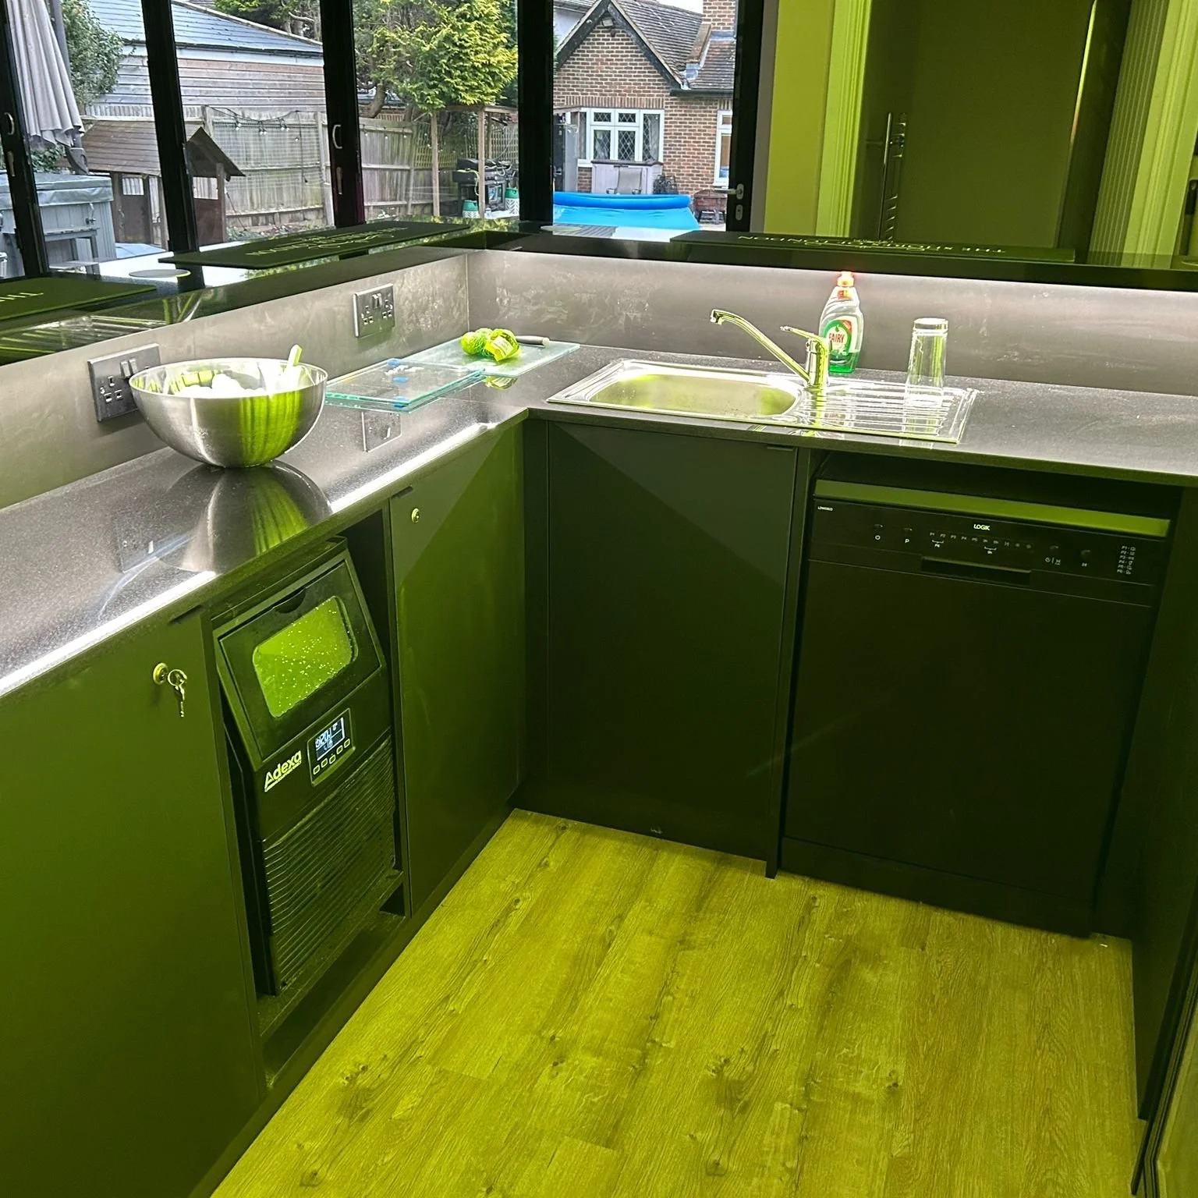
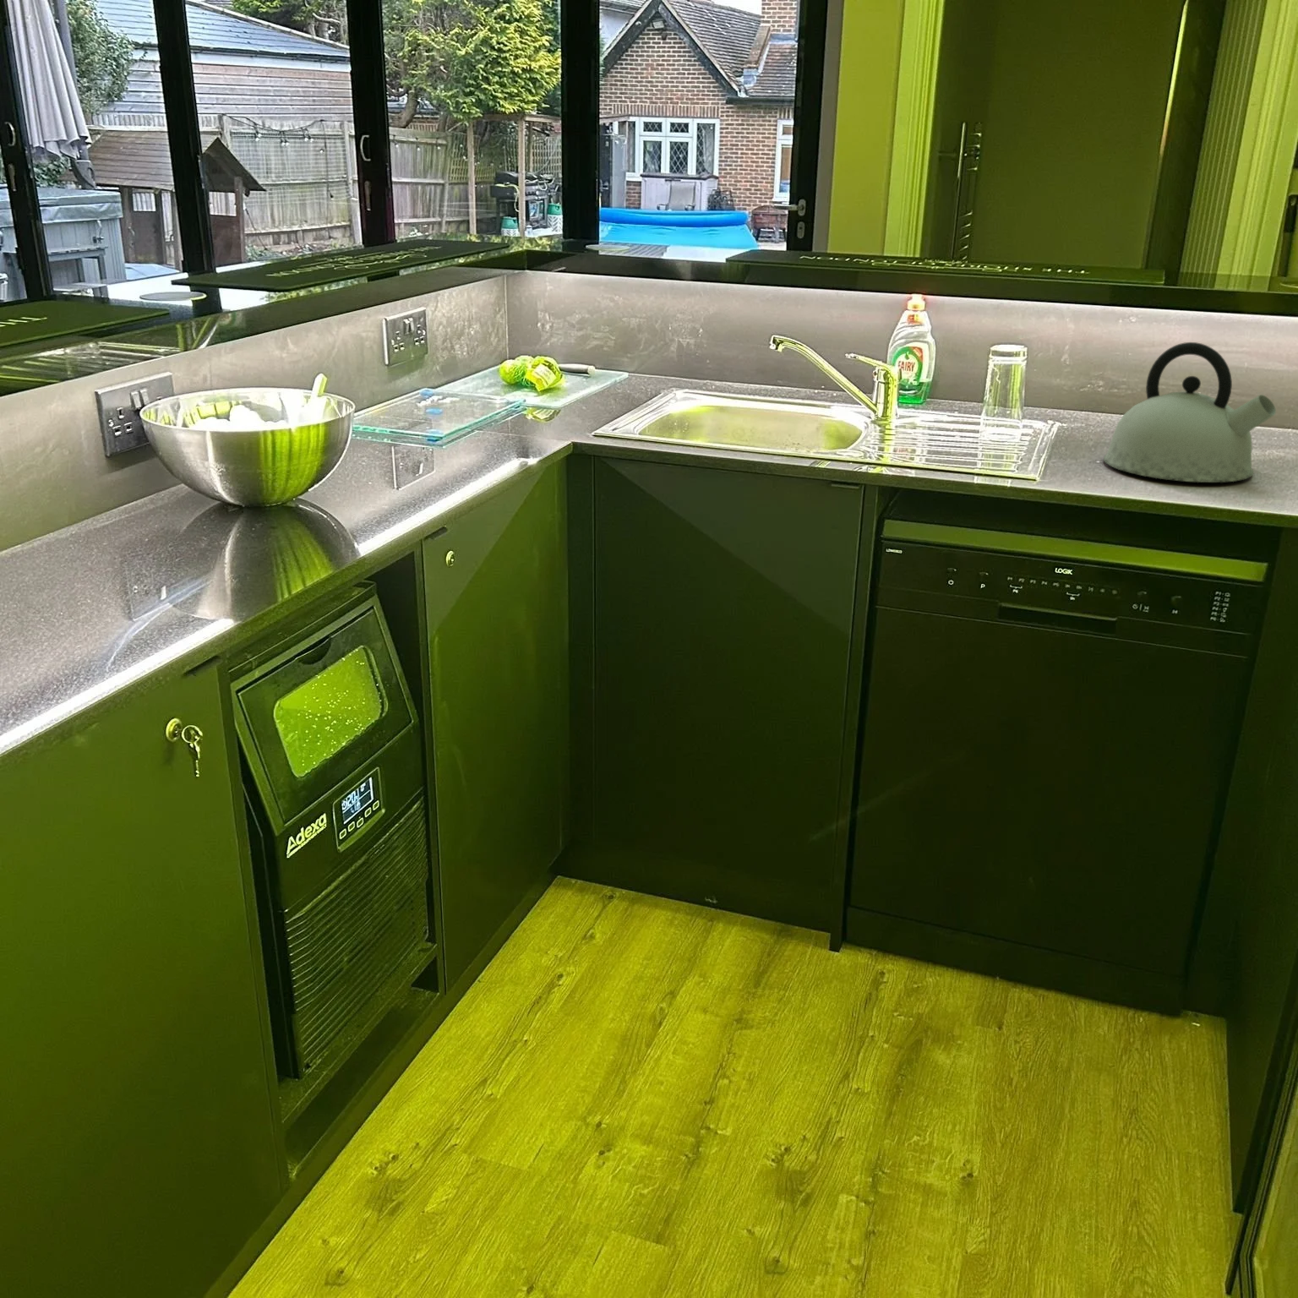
+ kettle (1195, 407)
